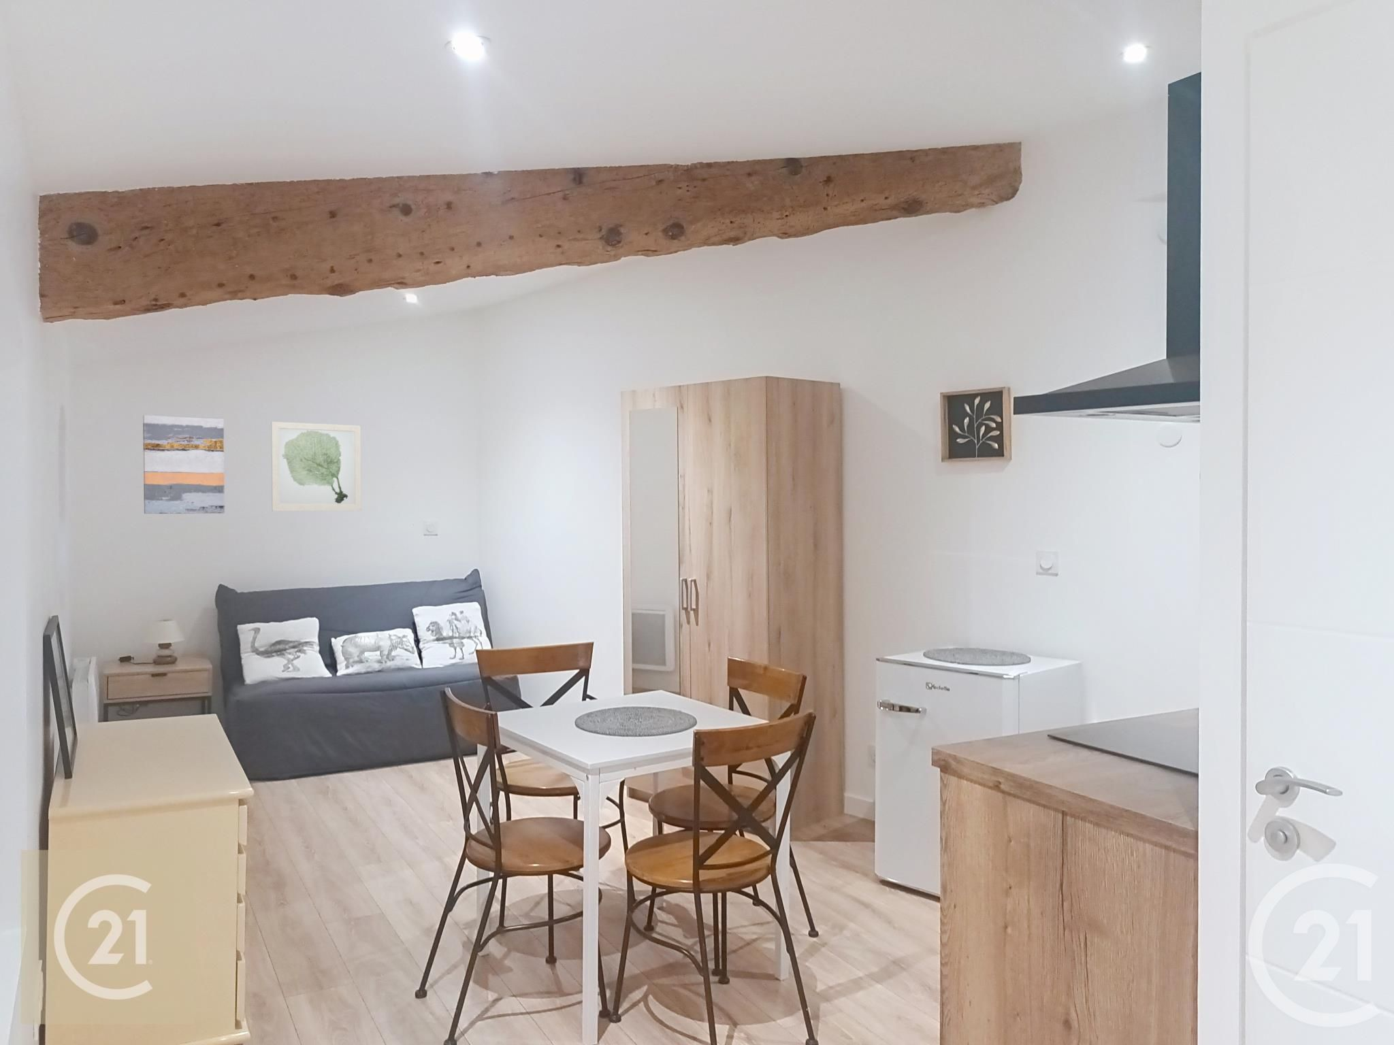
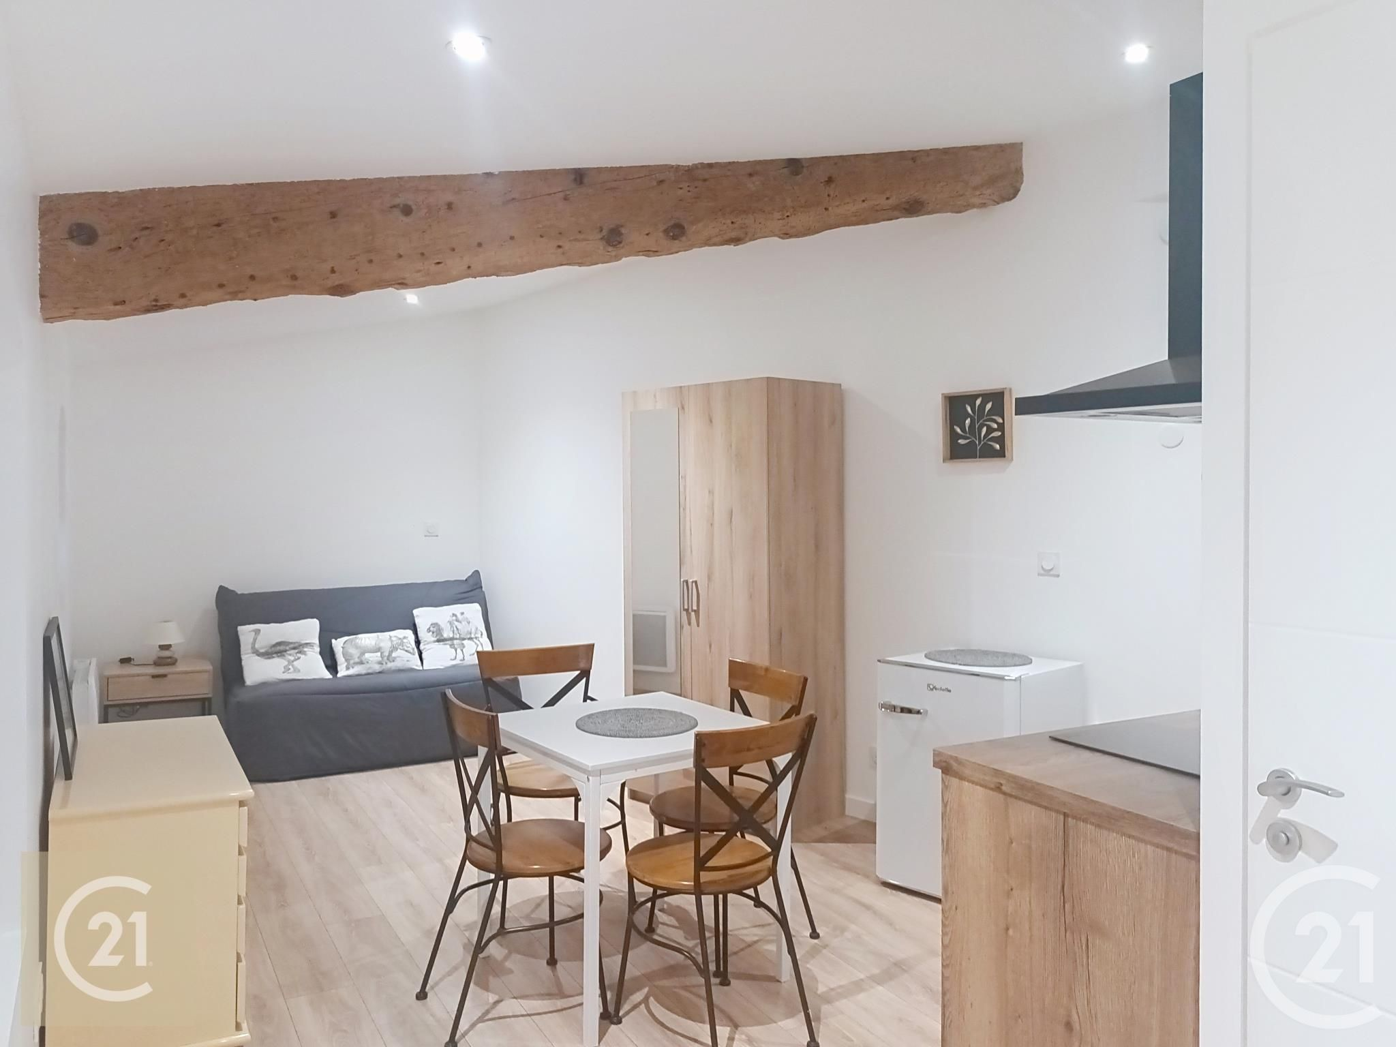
- wall art (184, 464)
- wall art (317, 467)
